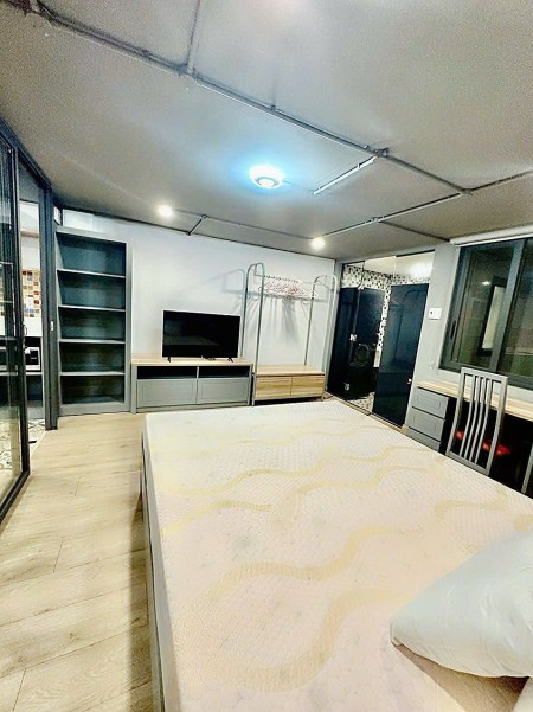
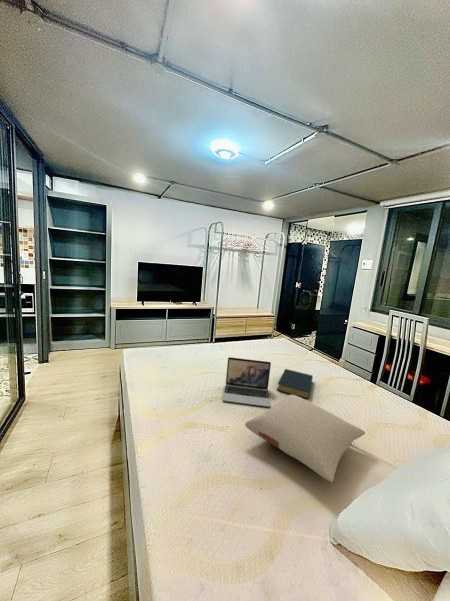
+ laptop (247, 380)
+ pillow (305, 428)
+ hardback book (295, 382)
